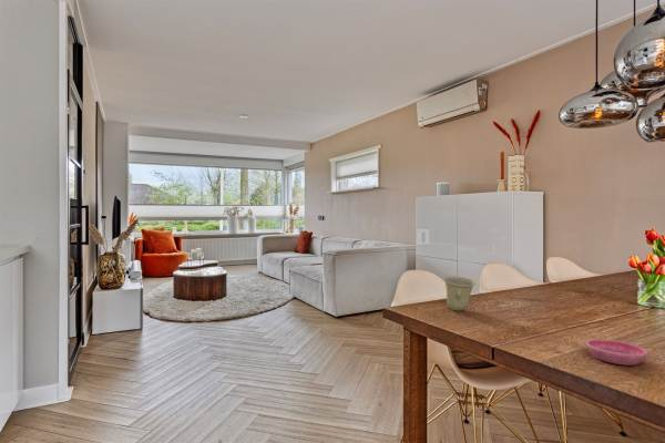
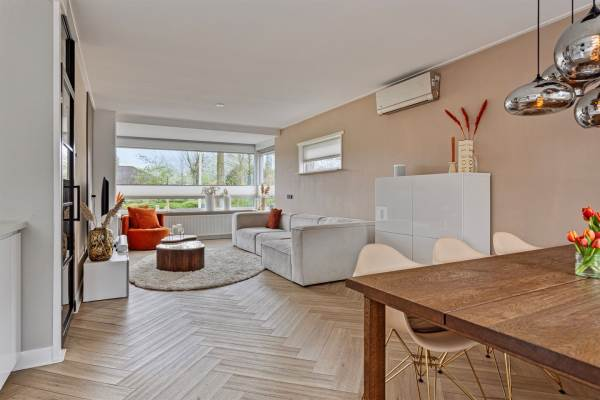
- saucer (615, 352)
- cup (459, 293)
